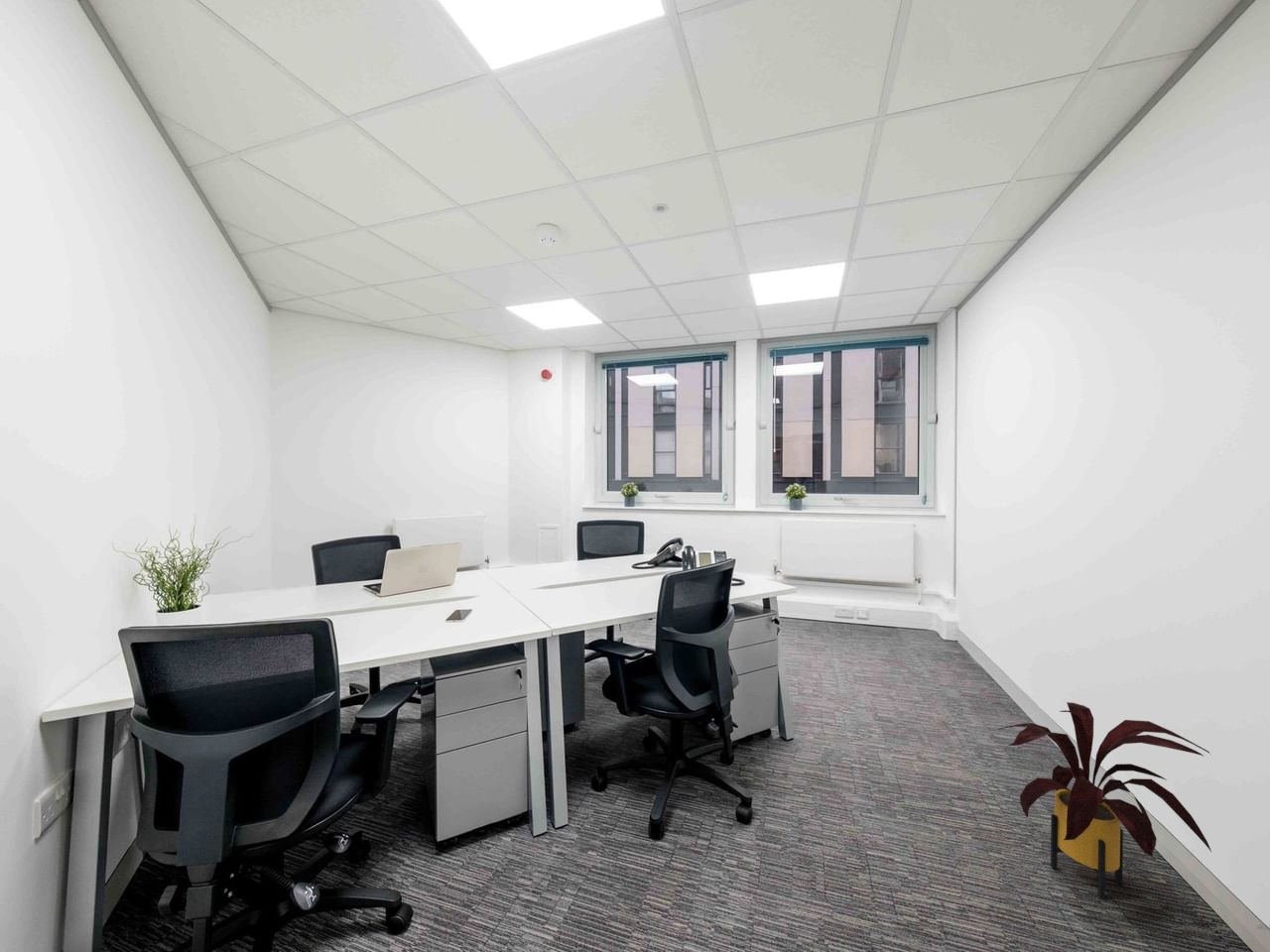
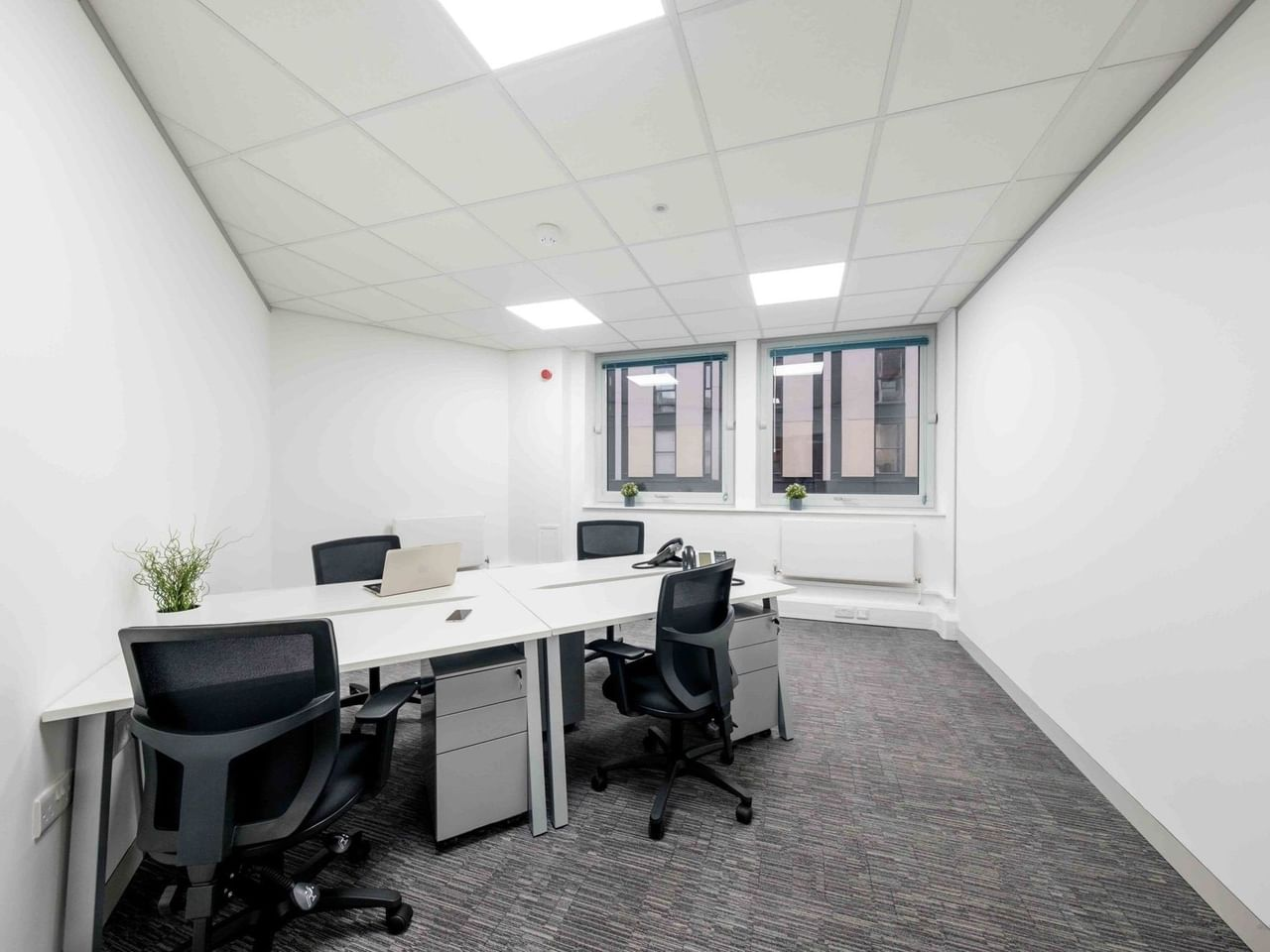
- house plant (1094, 791)
